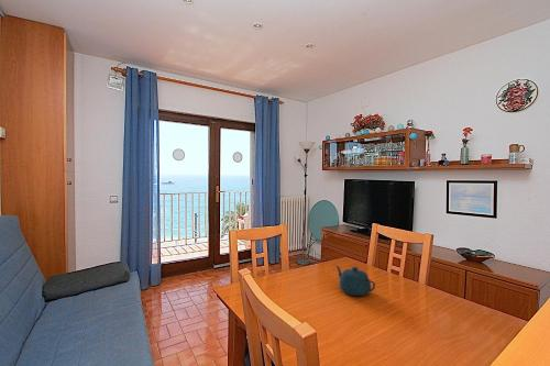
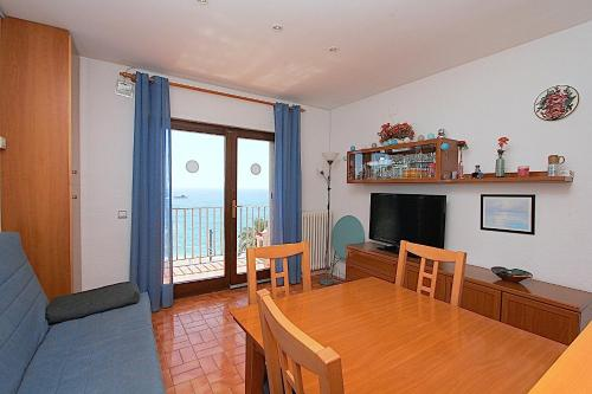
- teapot (353, 278)
